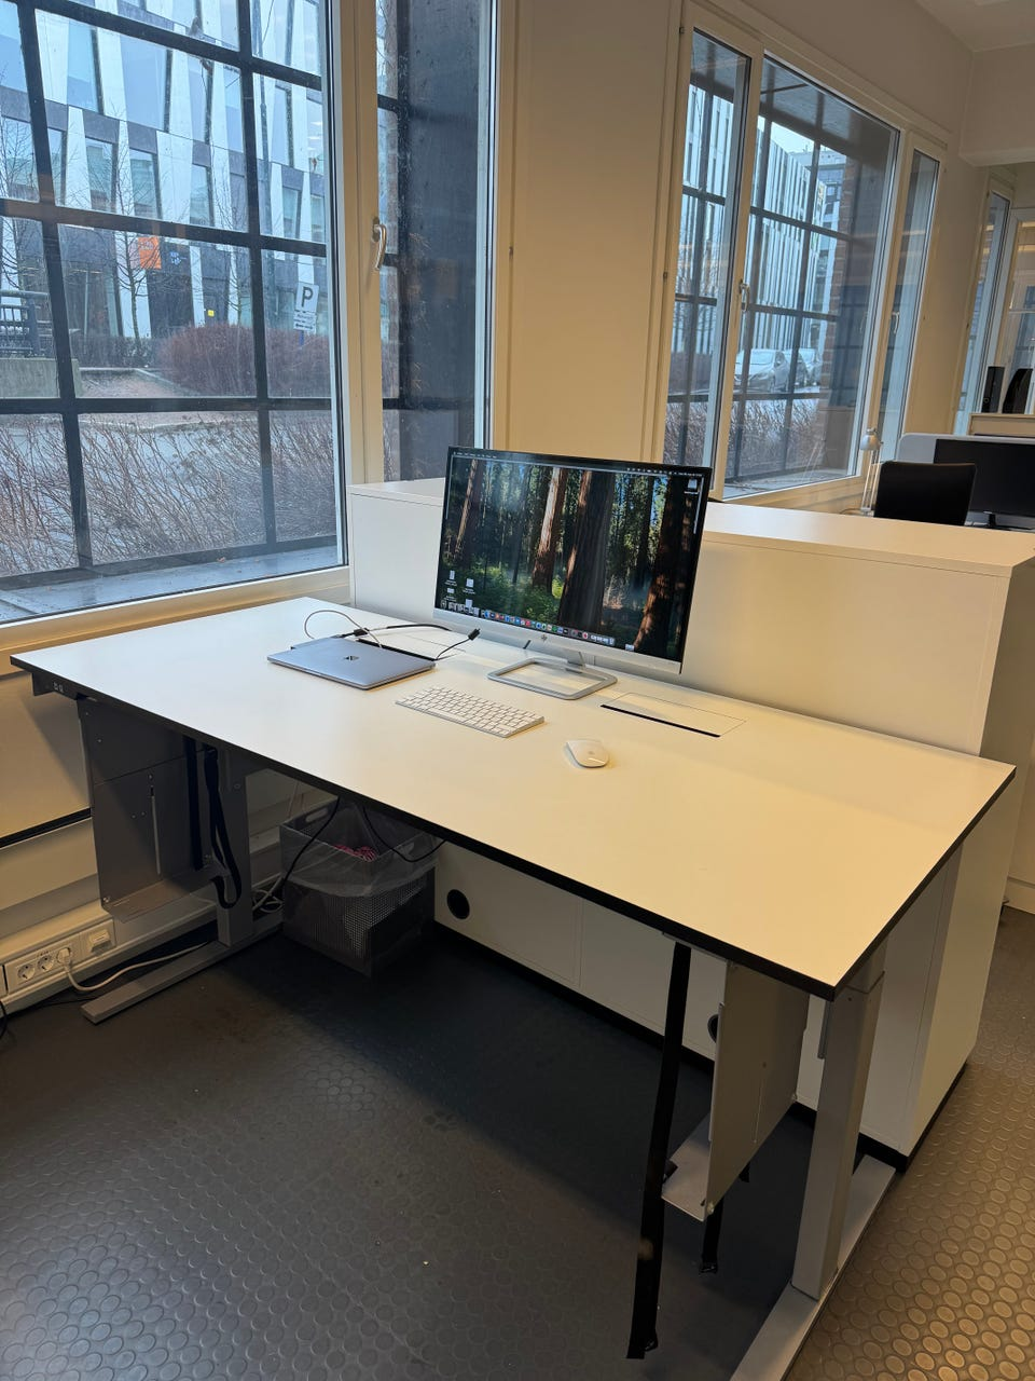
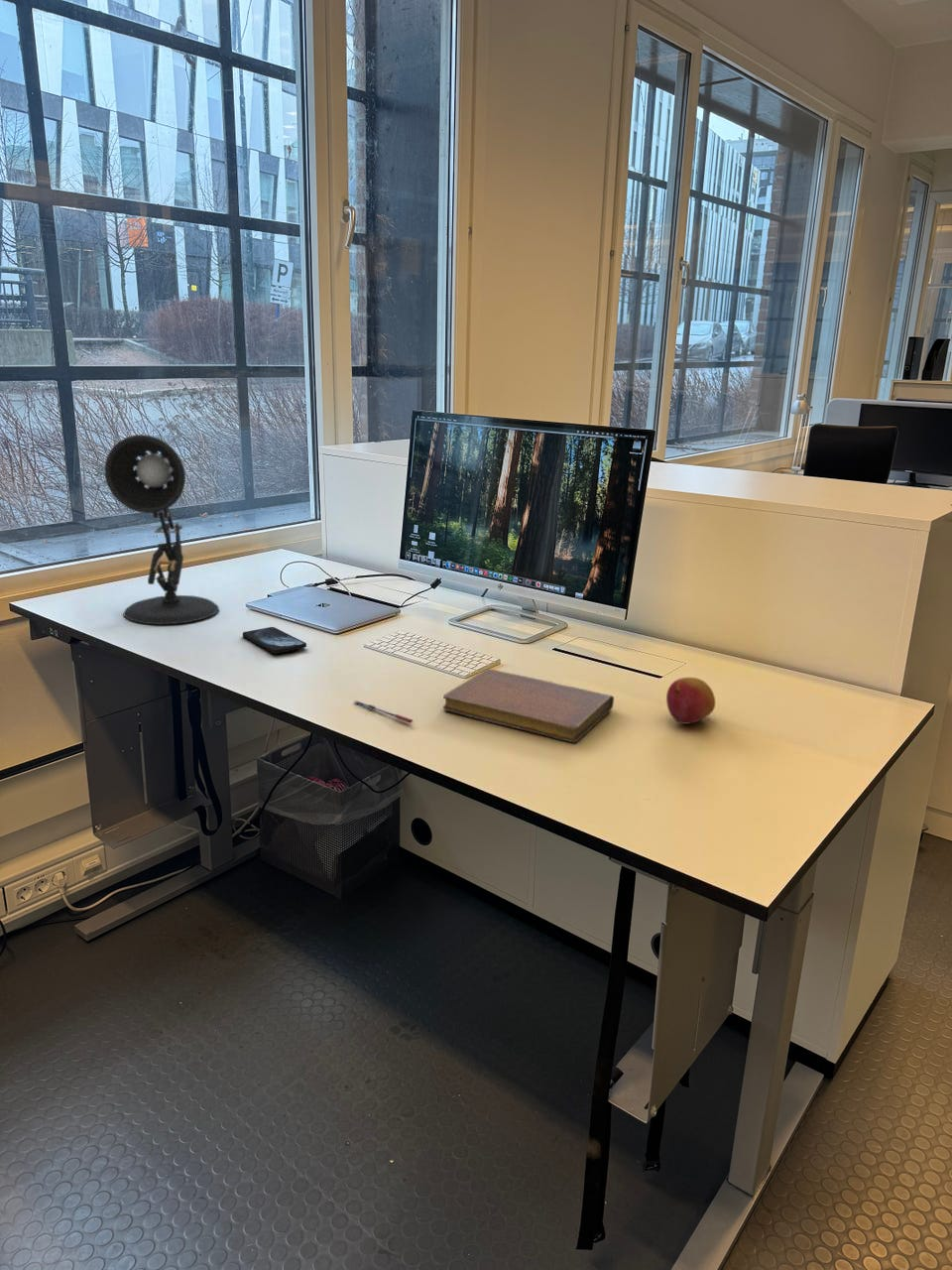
+ pen (382, 710)
+ smartphone (274, 639)
+ fruit (691, 699)
+ notebook (529, 701)
+ desk lamp (164, 524)
